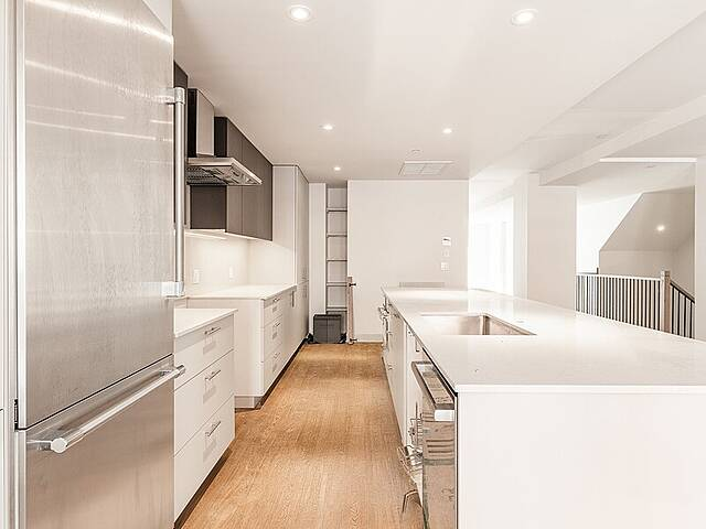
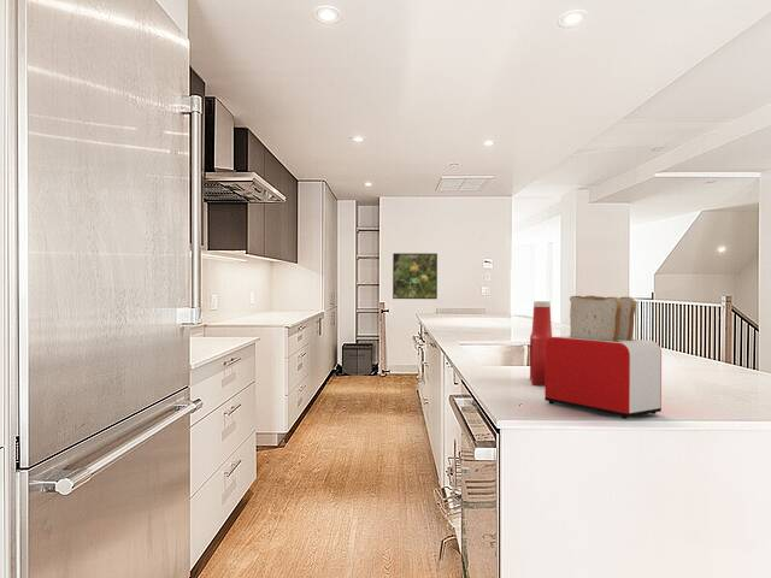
+ soap bottle (541, 341)
+ toaster (596, 352)
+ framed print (414, 276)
